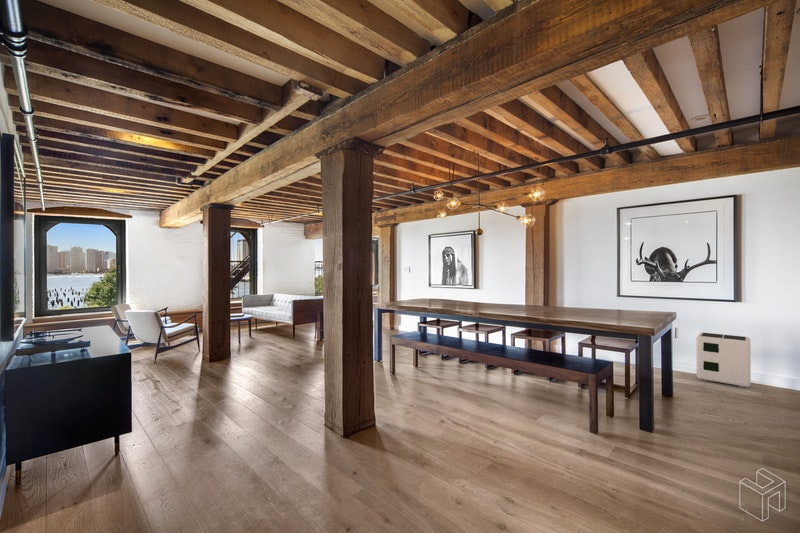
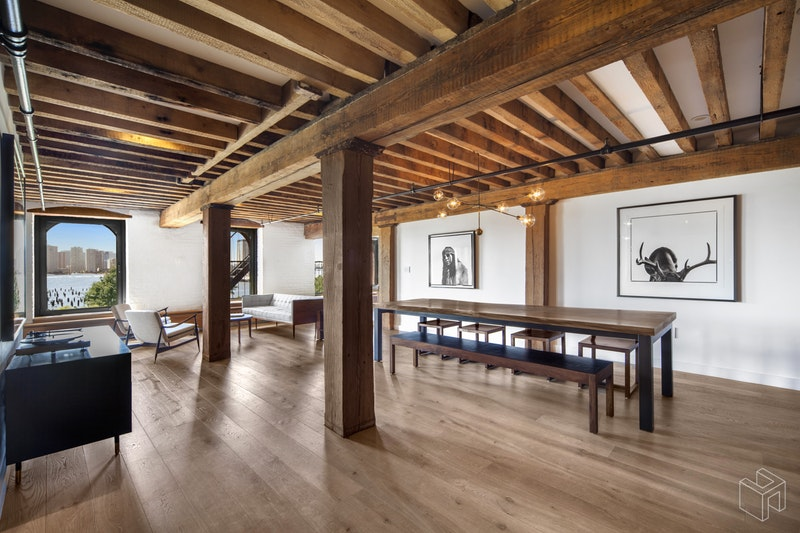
- air purifier (723, 358)
